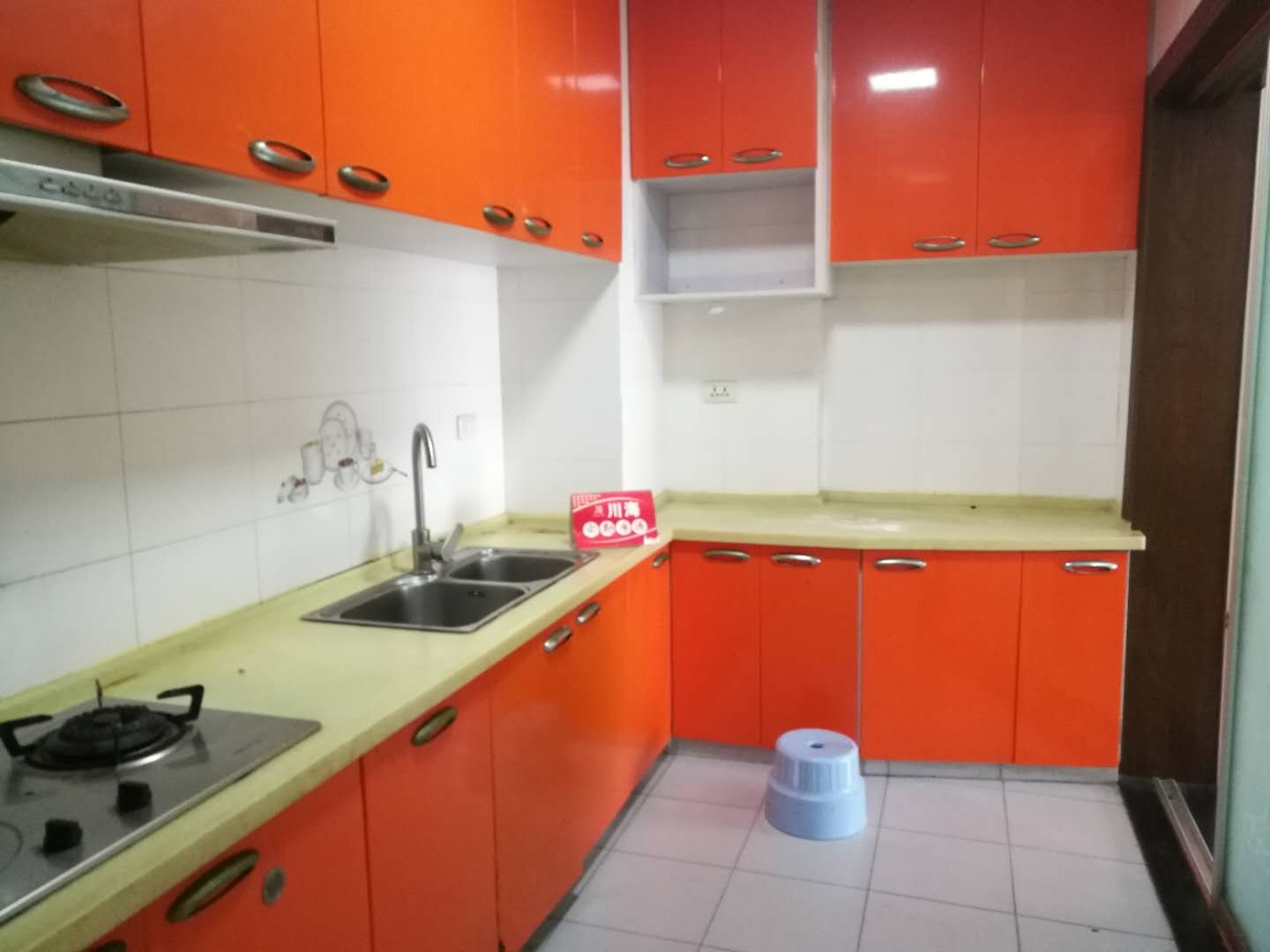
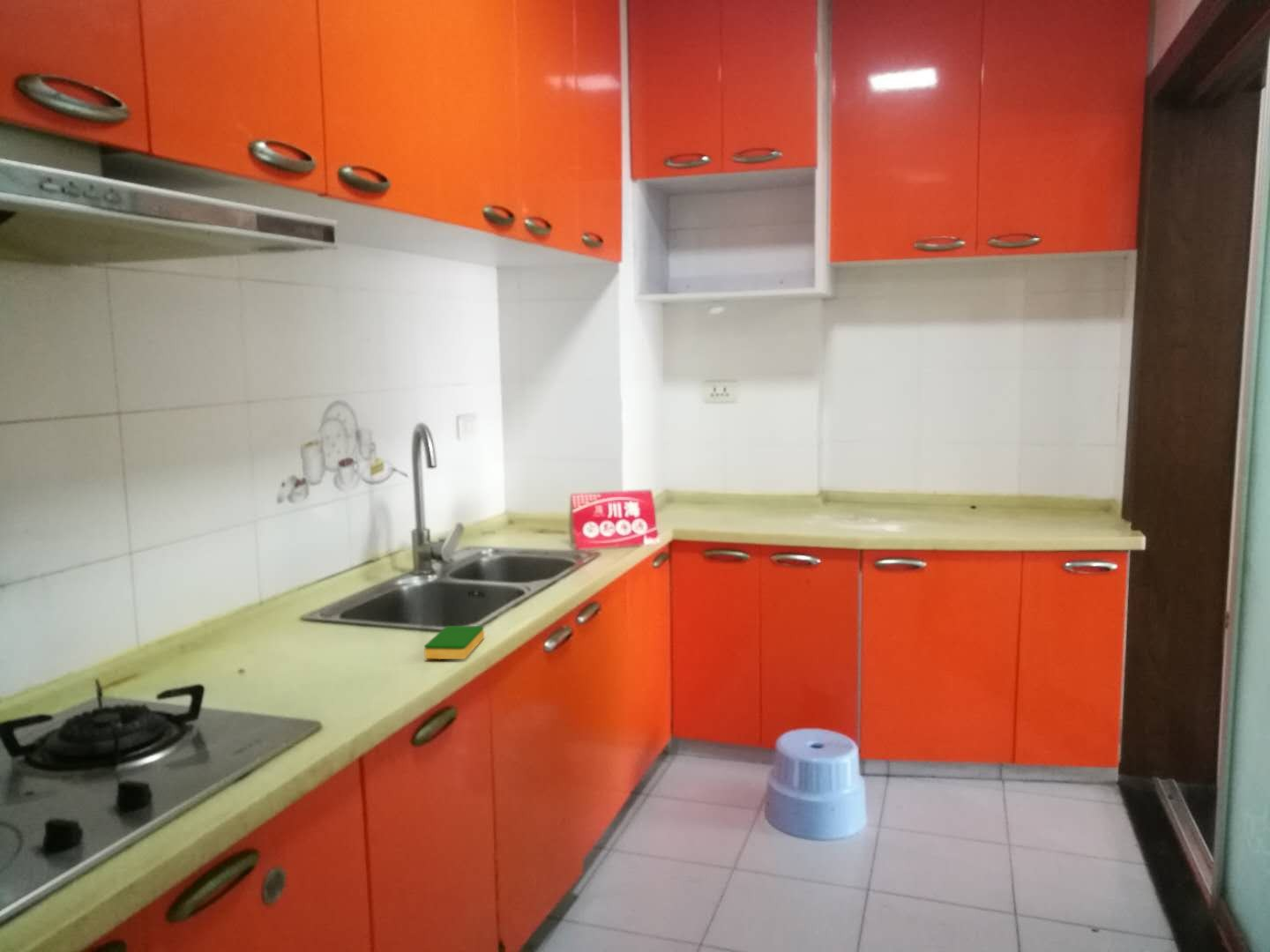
+ dish sponge (455, 642)
